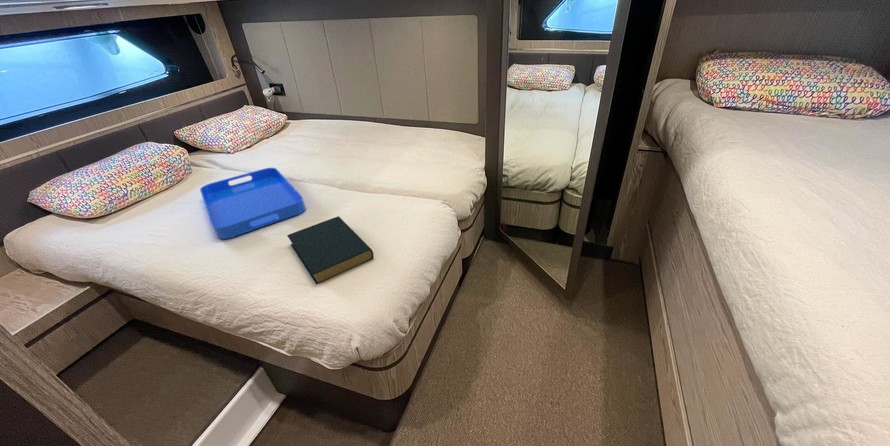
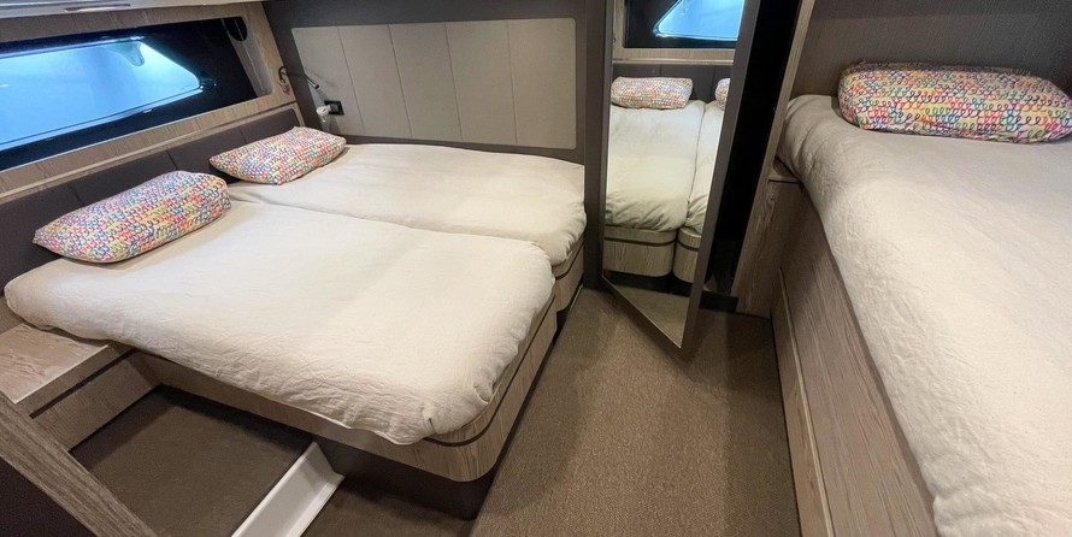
- hardback book (329, 246)
- serving tray (251, 198)
